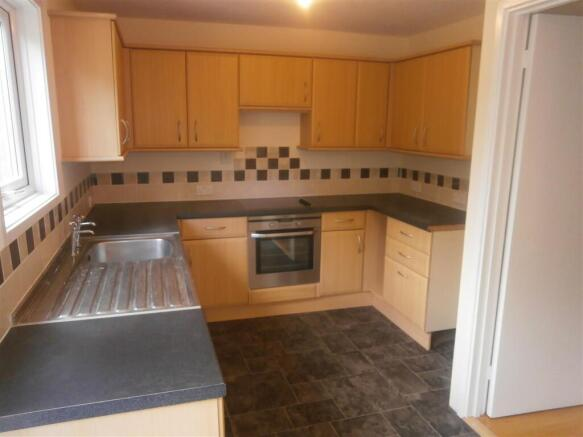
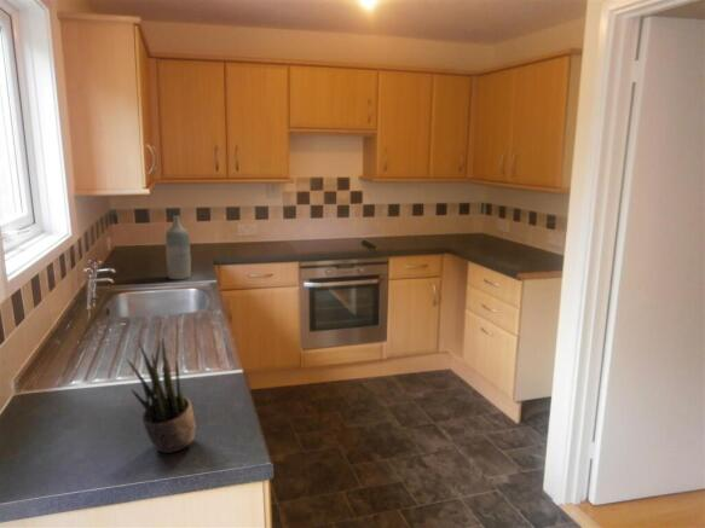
+ bottle (178, 246)
+ potted plant (161, 393)
